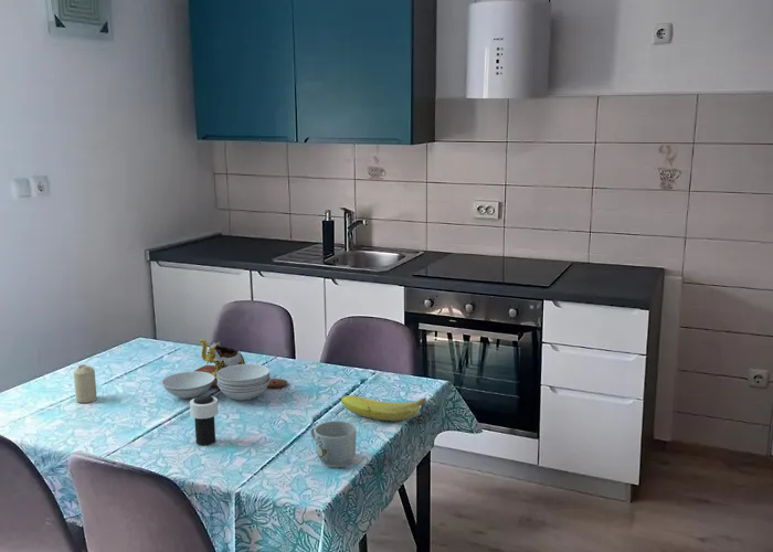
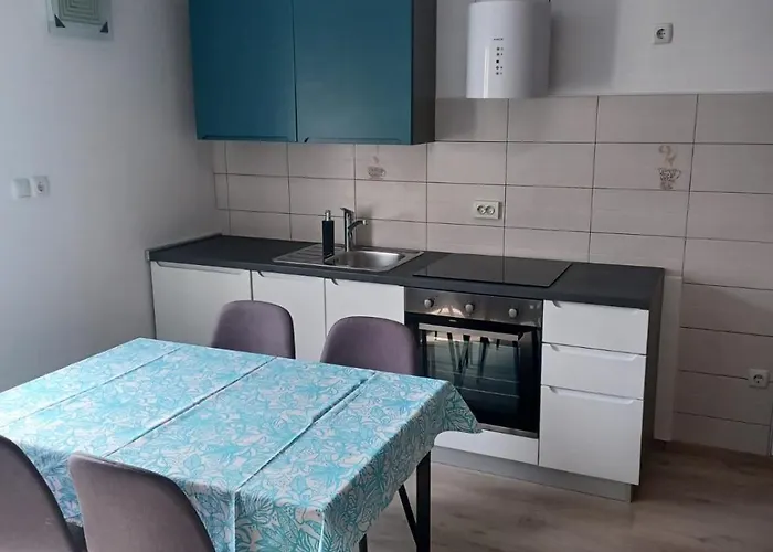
- candle (85, 382)
- cutting board (221, 368)
- cup (204, 420)
- fruit (389, 403)
- mug (331, 443)
